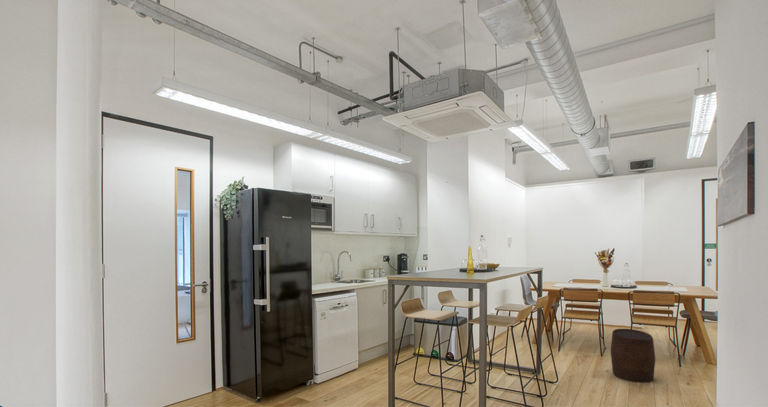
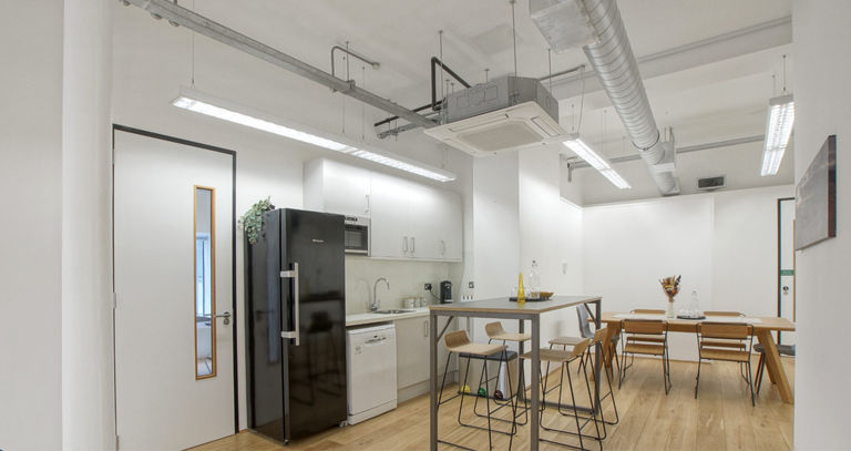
- stool (632, 355)
